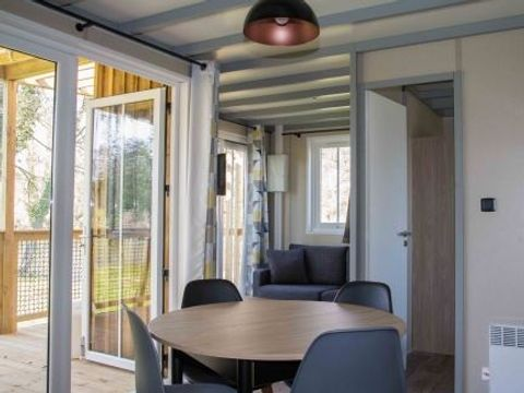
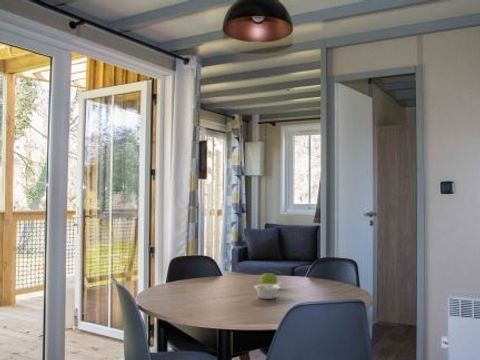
+ fruit (271, 278)
+ legume (267, 290)
